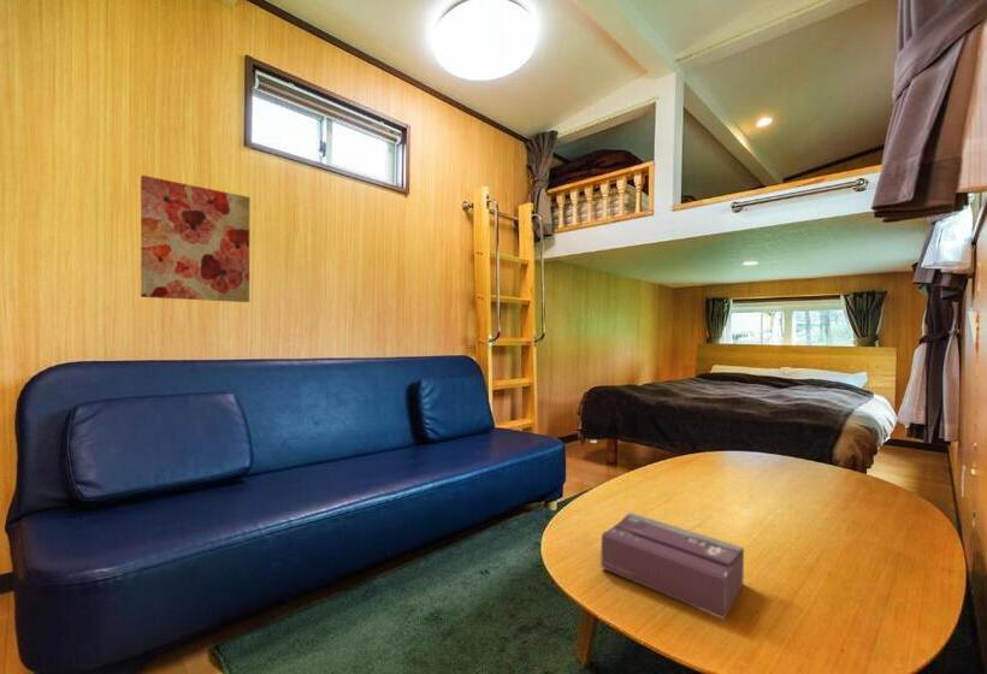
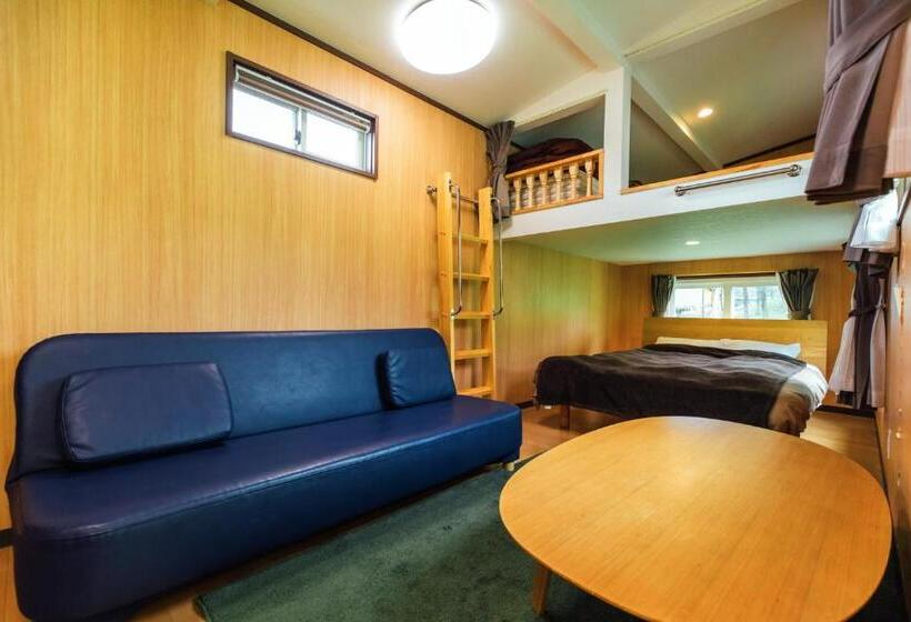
- wall art (199, 243)
- tissue box (669, 557)
